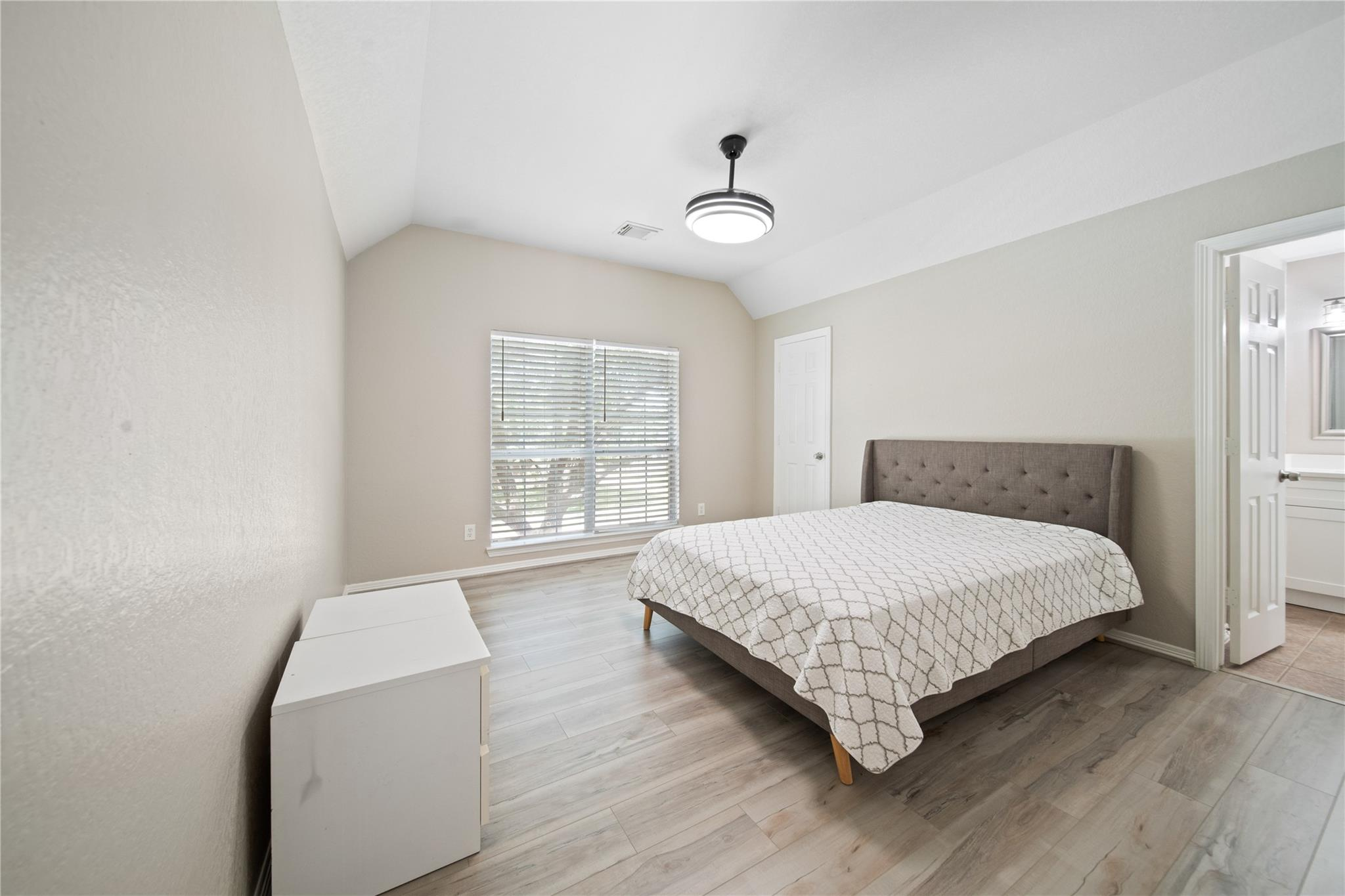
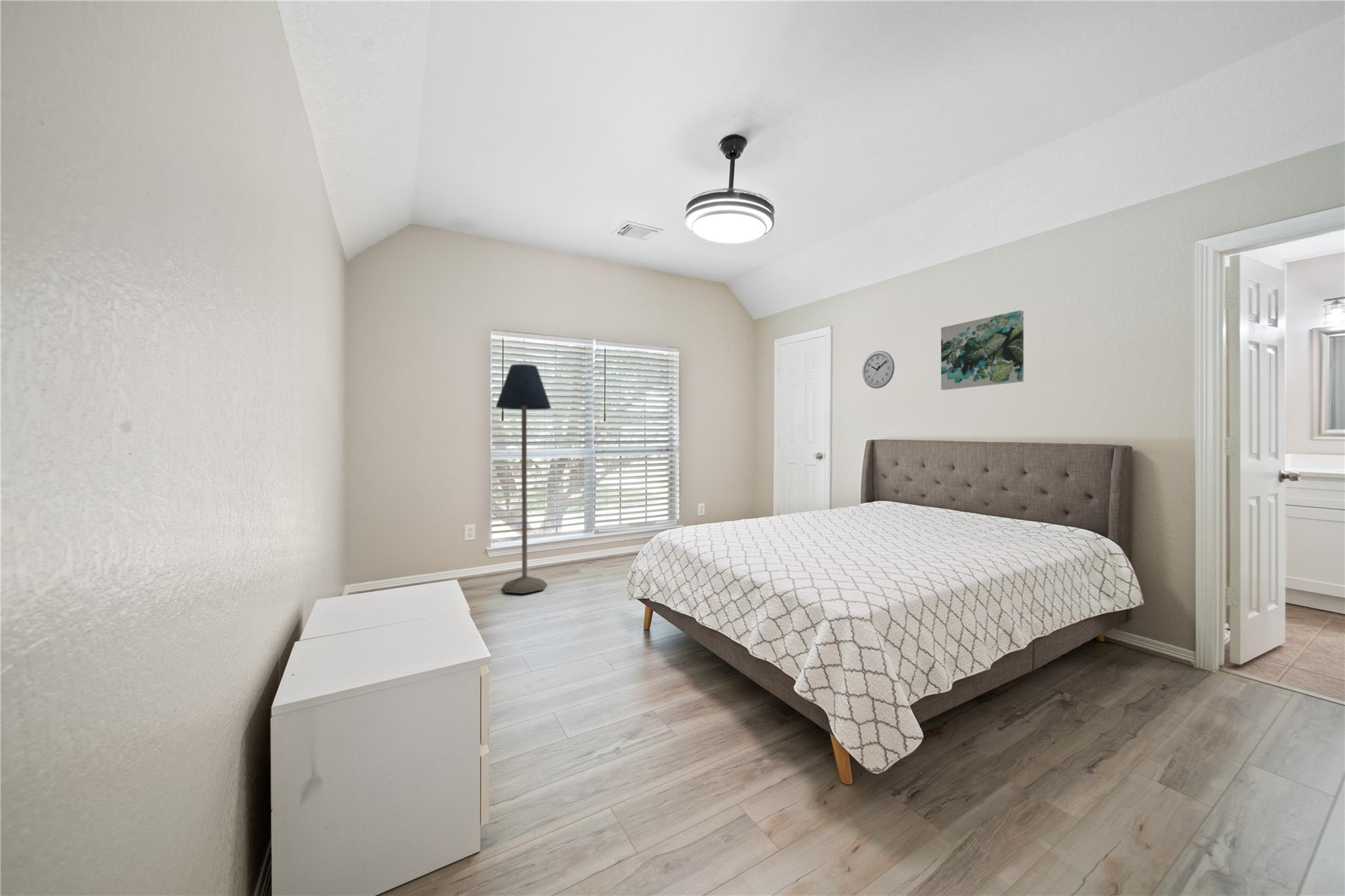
+ wall clock (877, 370)
+ wall art (979, 352)
+ floor lamp (524, 477)
